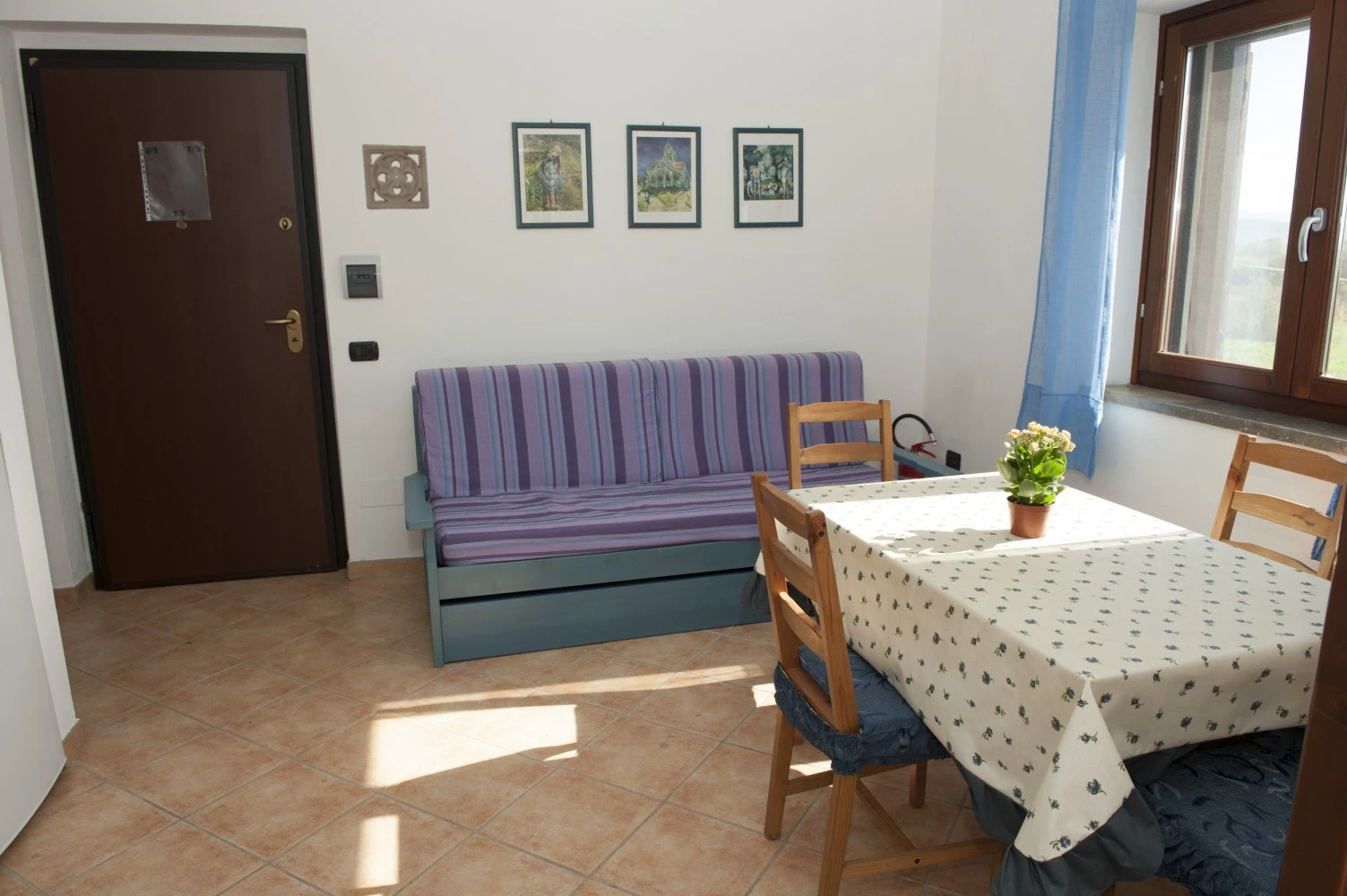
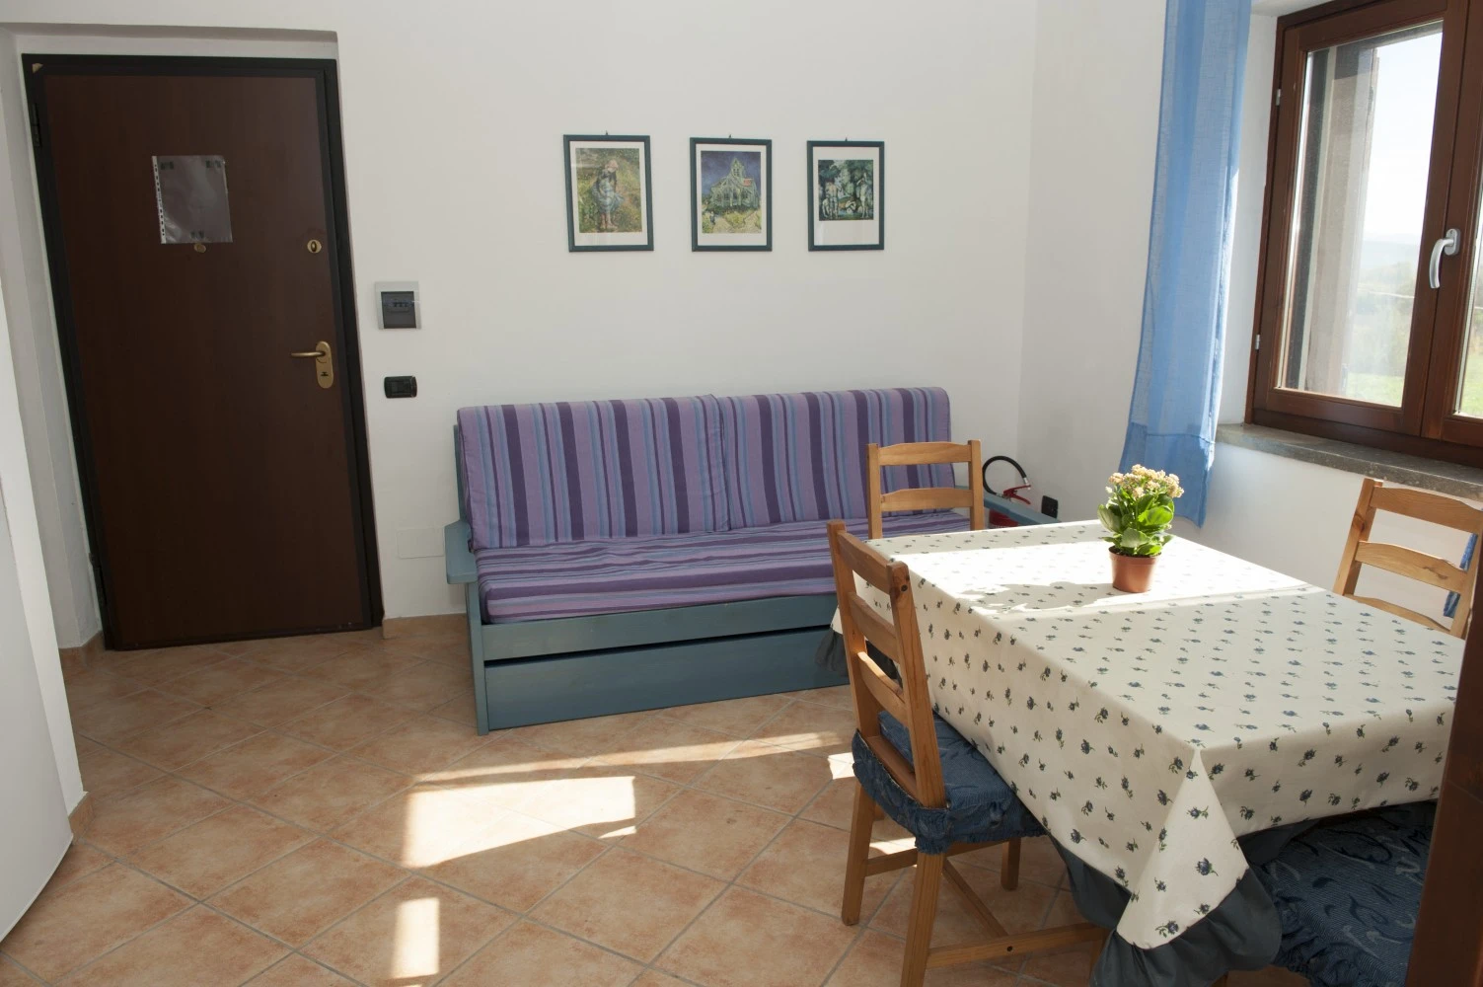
- wall ornament (395, 177)
